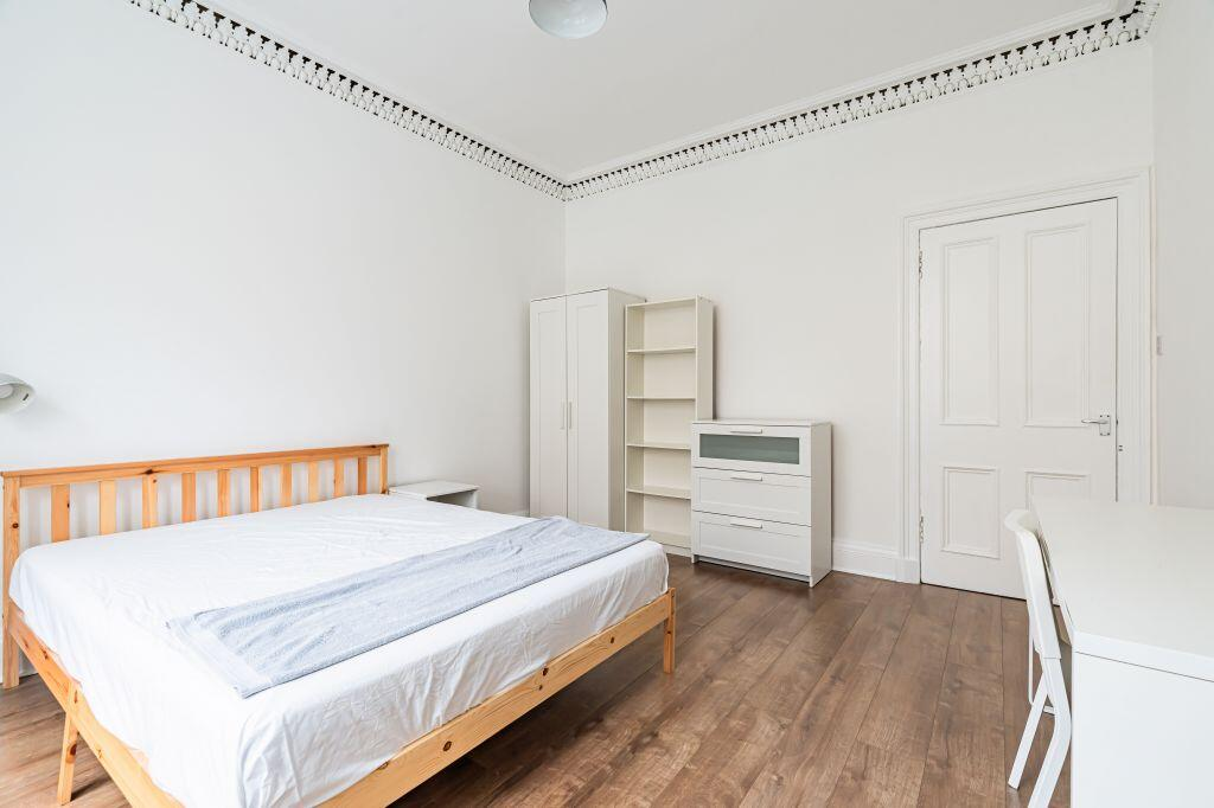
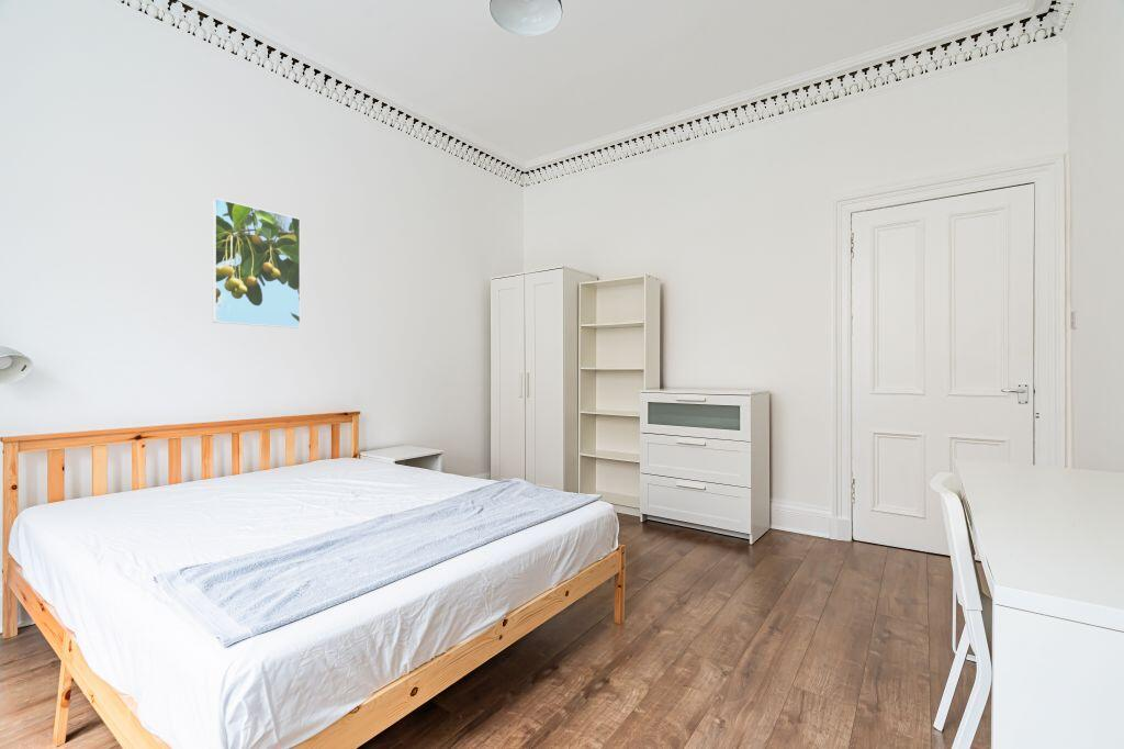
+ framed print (259, 267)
